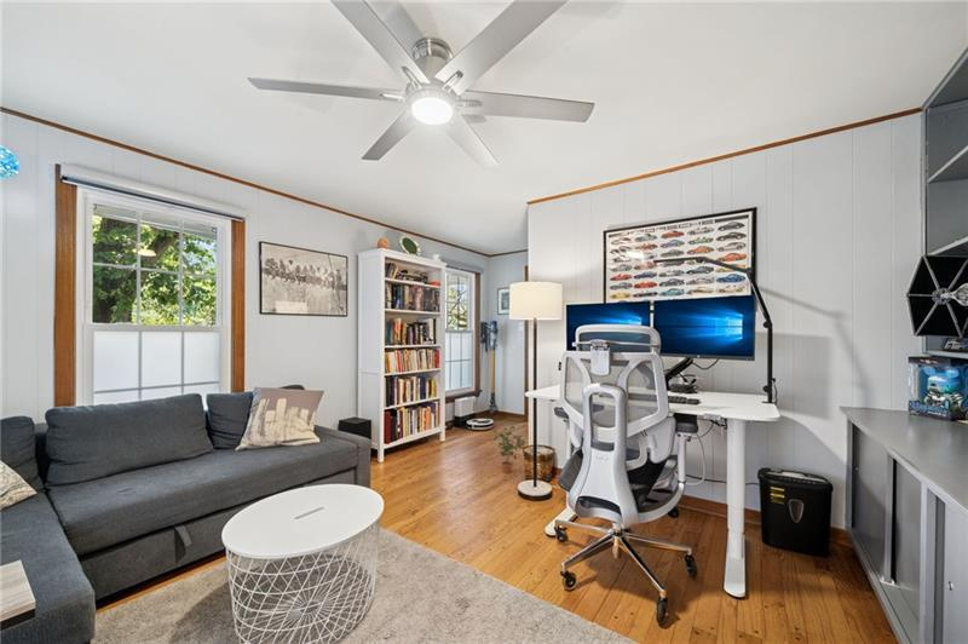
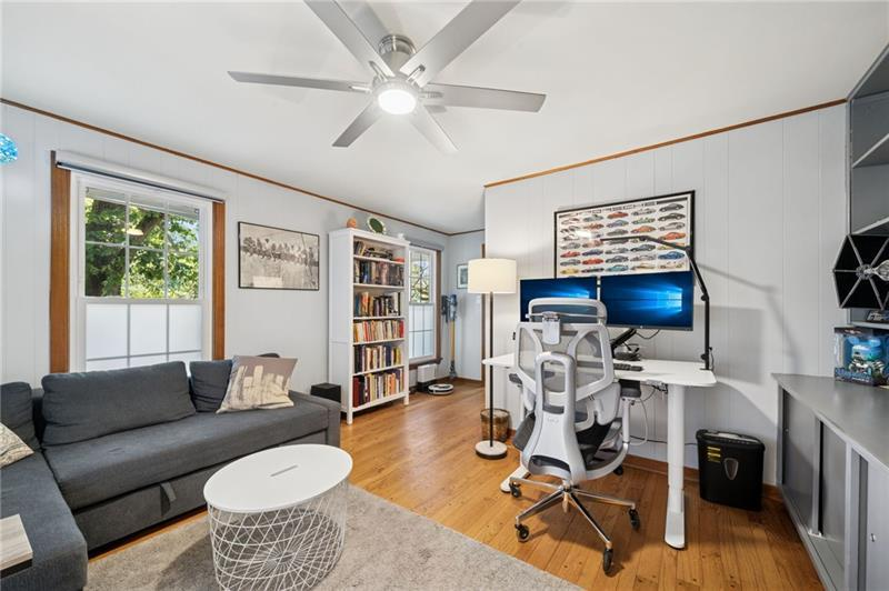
- potted plant (506, 449)
